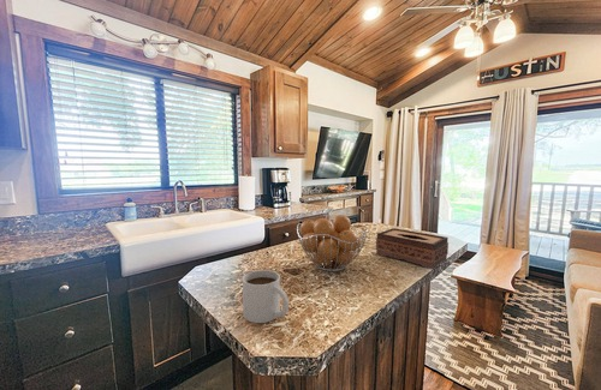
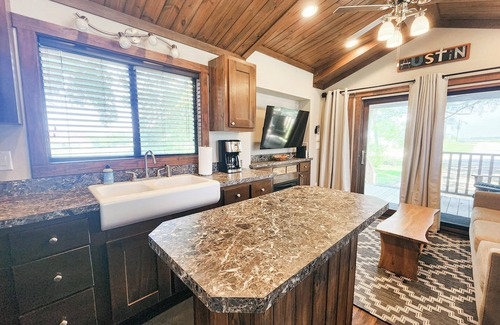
- tissue box (410, 246)
- mug (267, 296)
- fruit basket (331, 241)
